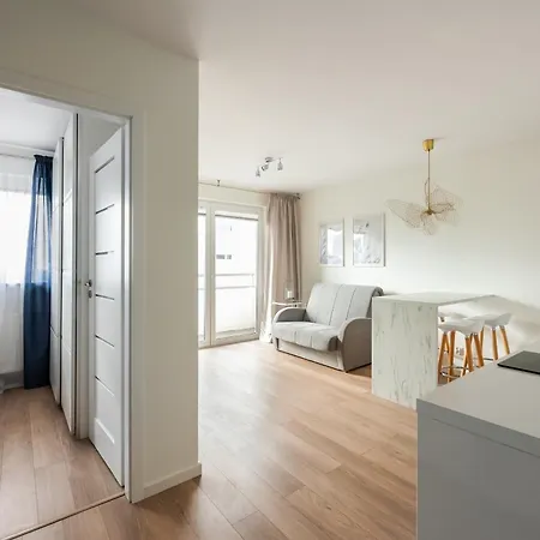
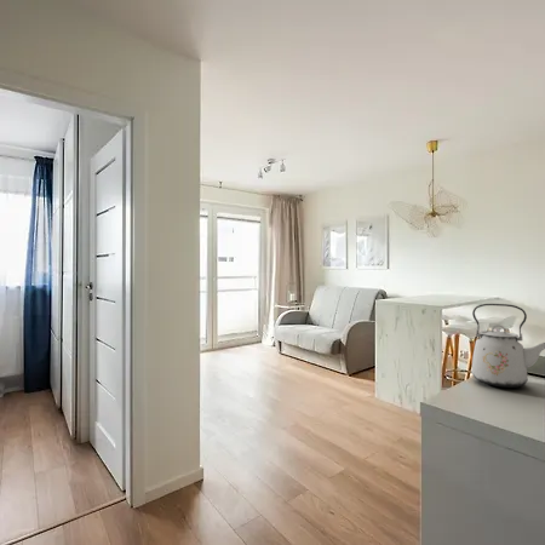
+ kettle (509, 344)
